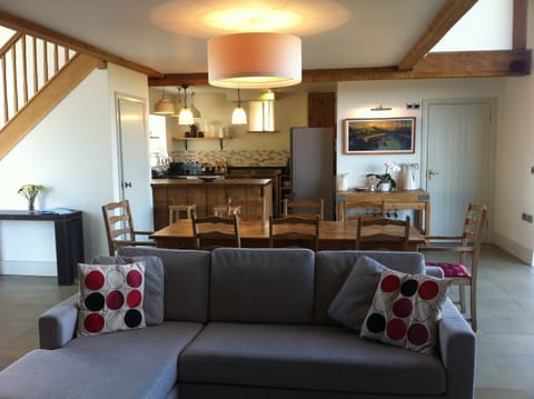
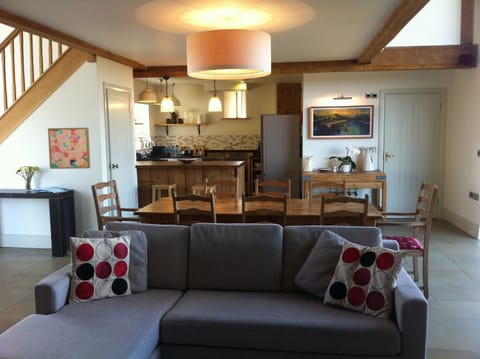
+ wall art (69, 148)
